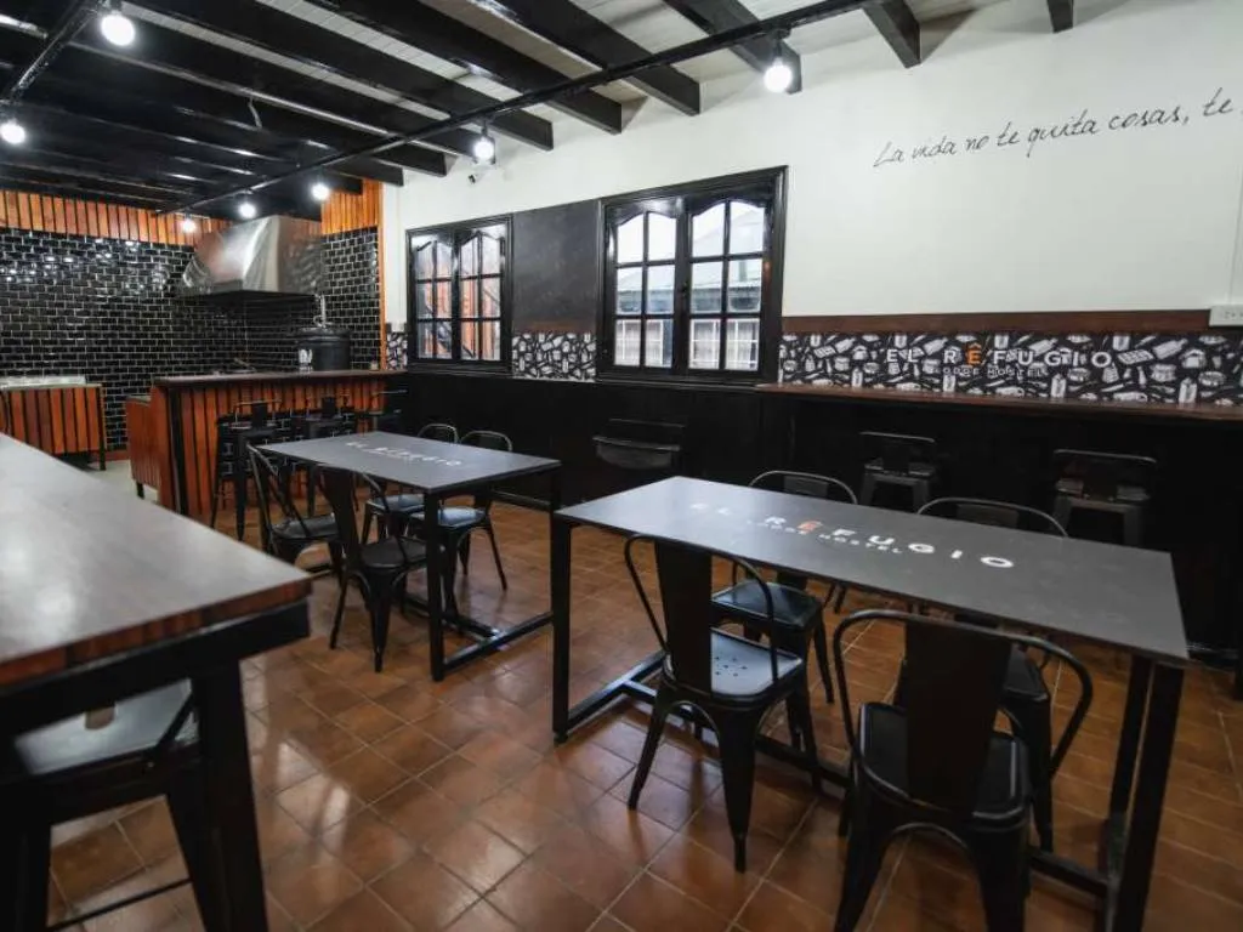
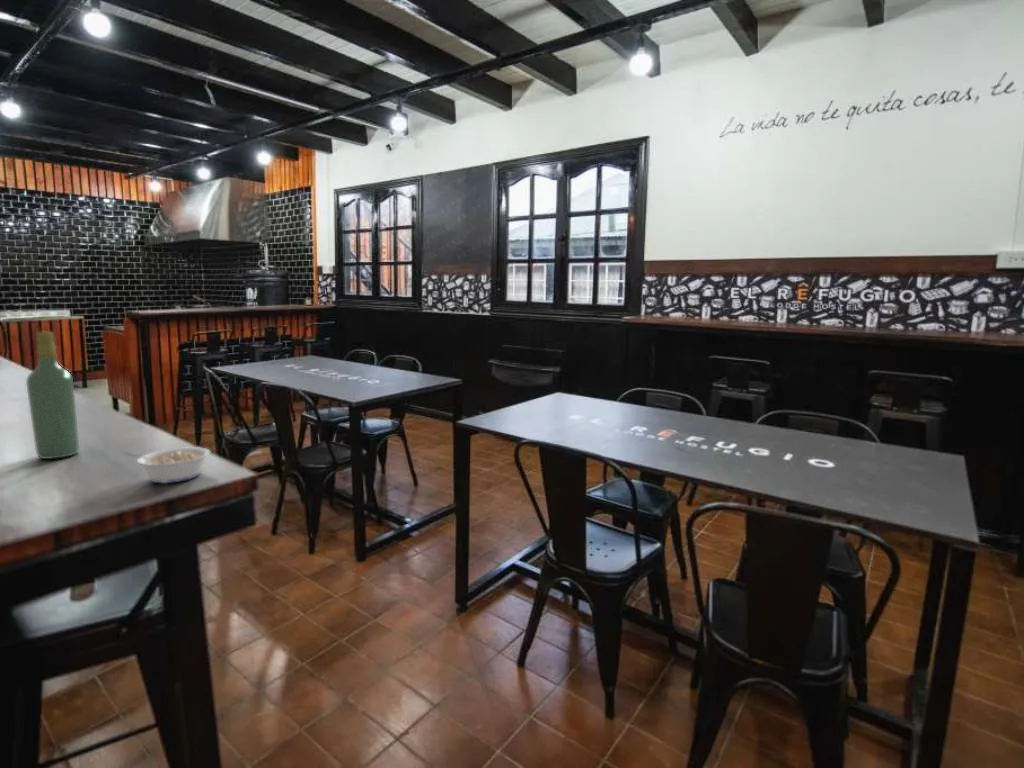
+ wine bottle (51, 394)
+ legume (172, 464)
